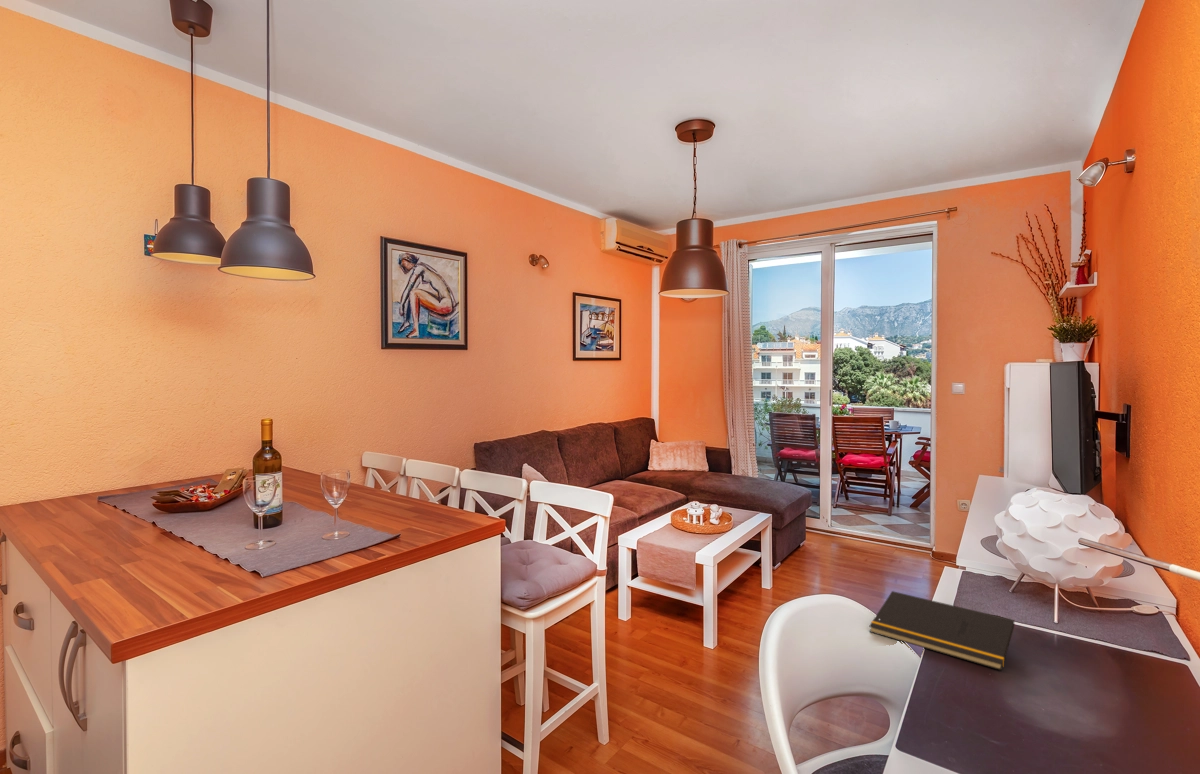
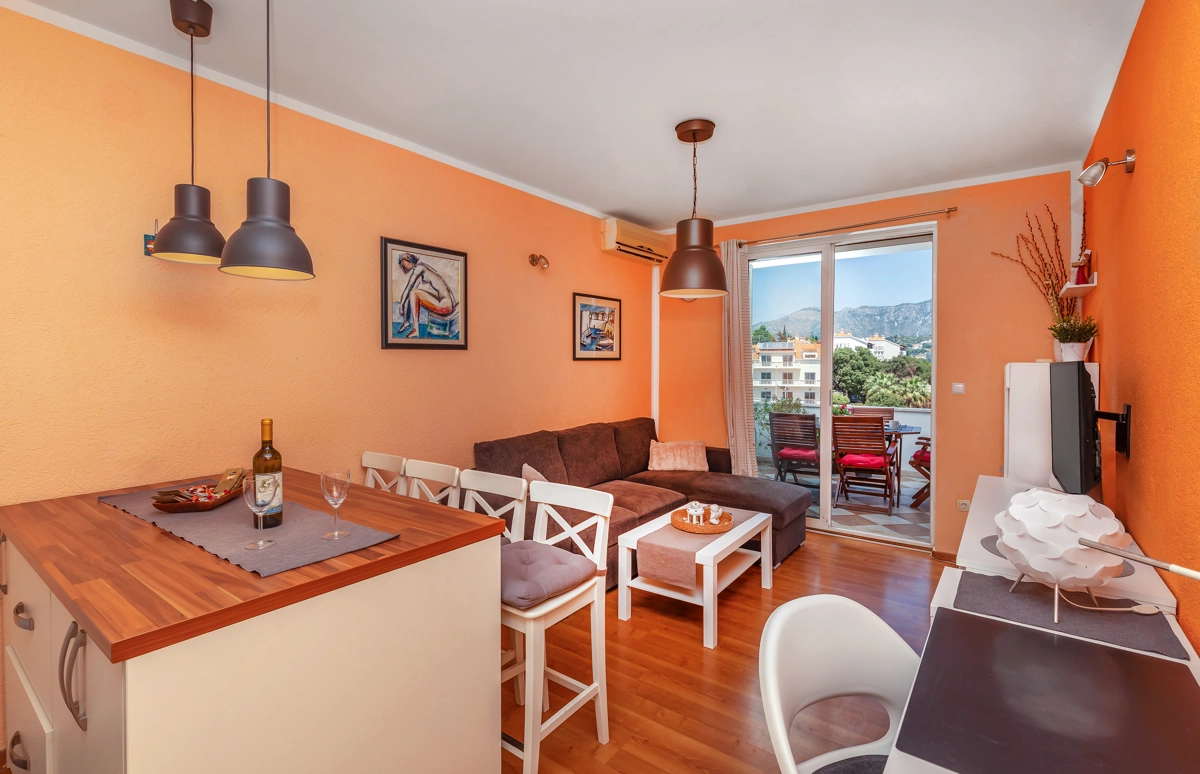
- notepad (940, 626)
